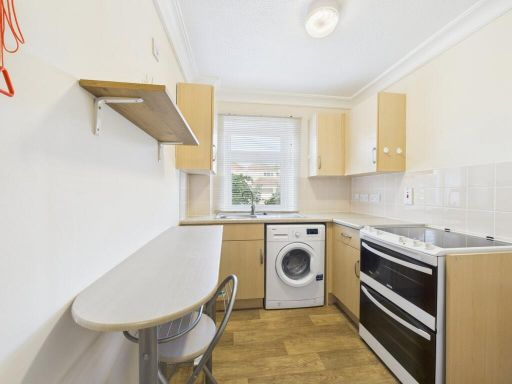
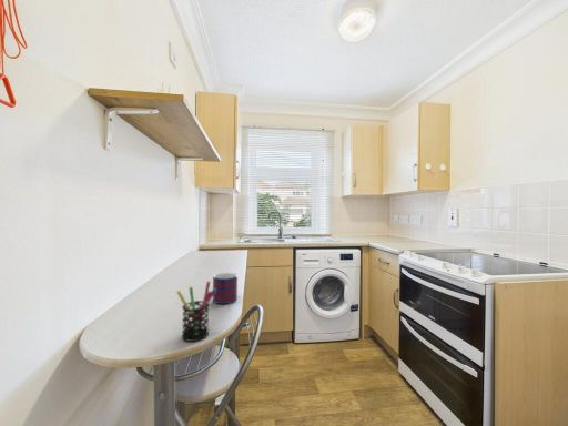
+ pen holder (195, 308)
+ mug (223, 286)
